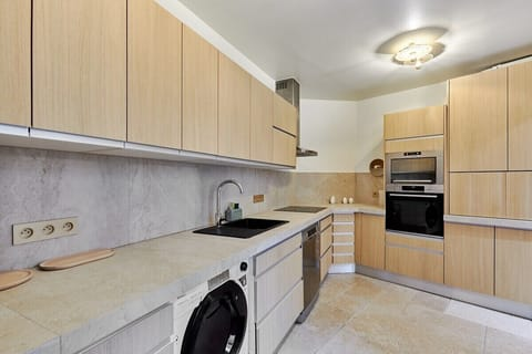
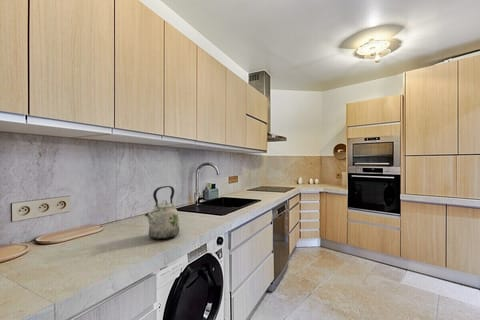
+ kettle (160, 212)
